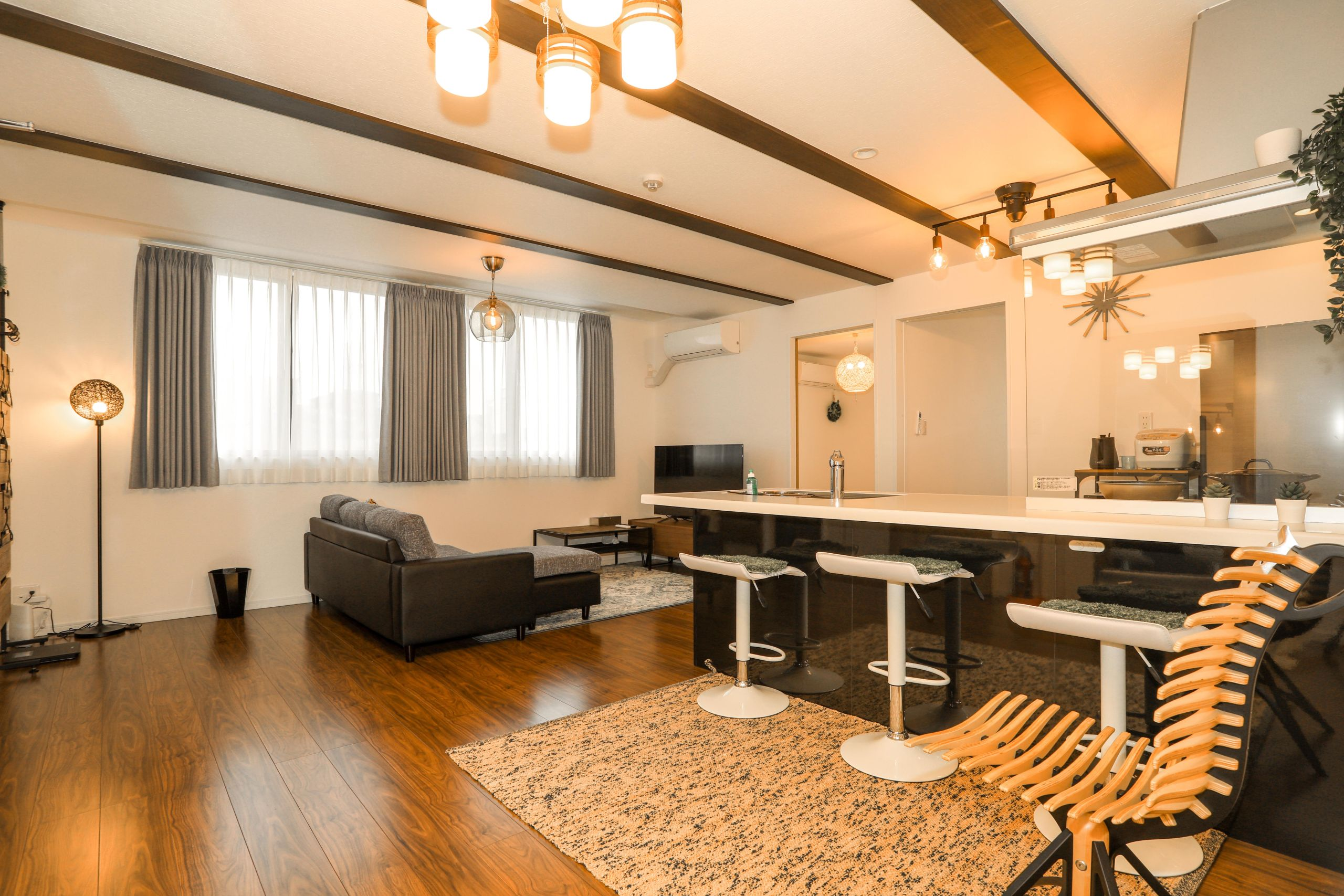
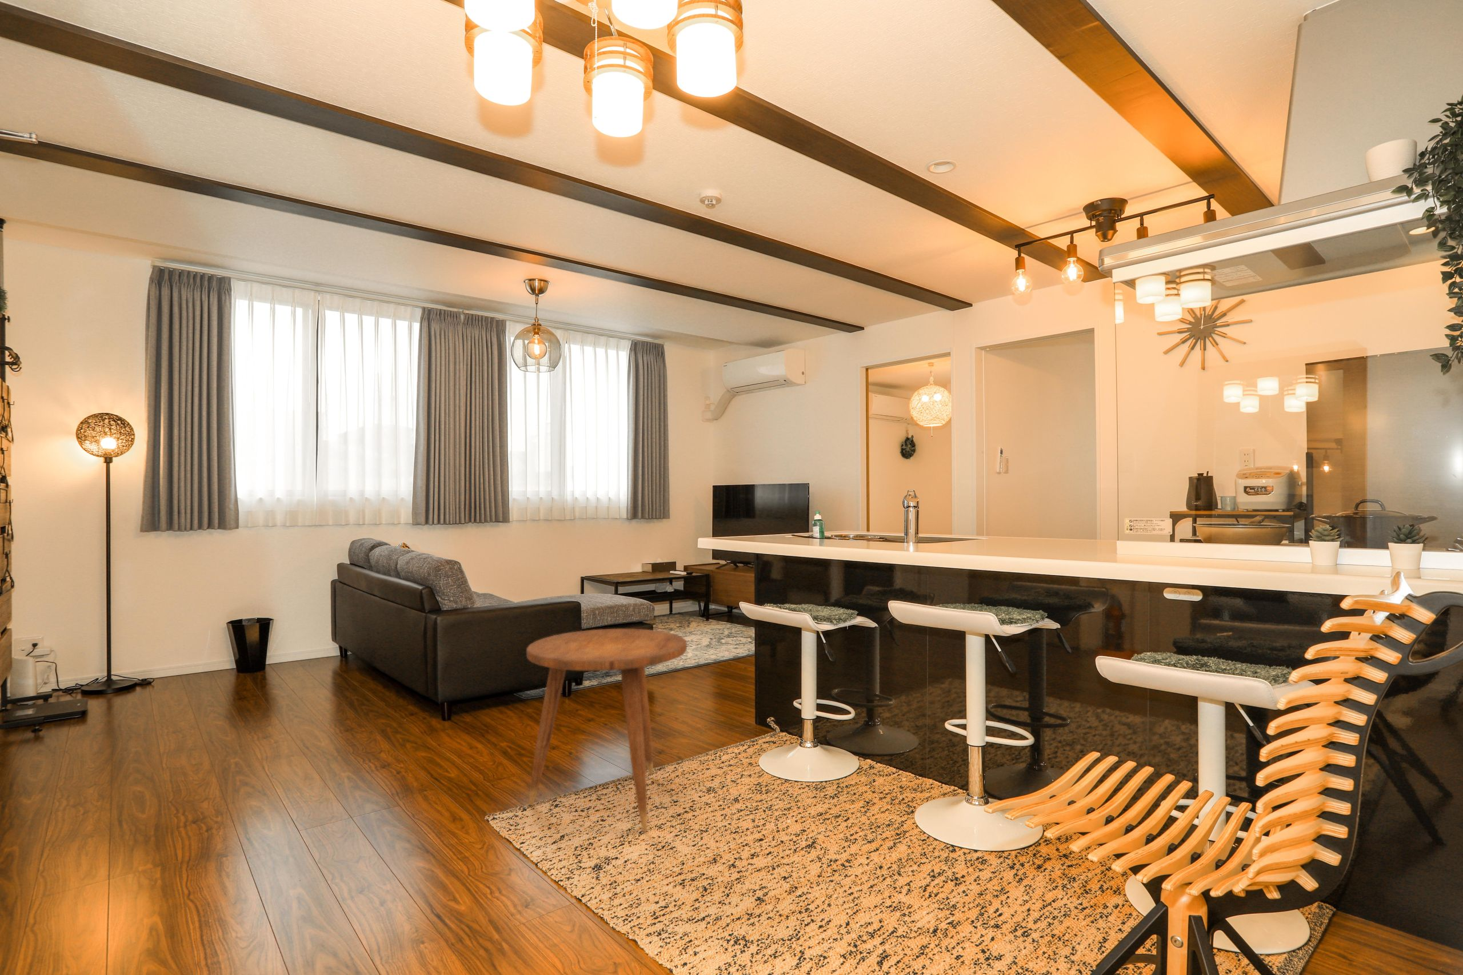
+ side table (626, 718)
